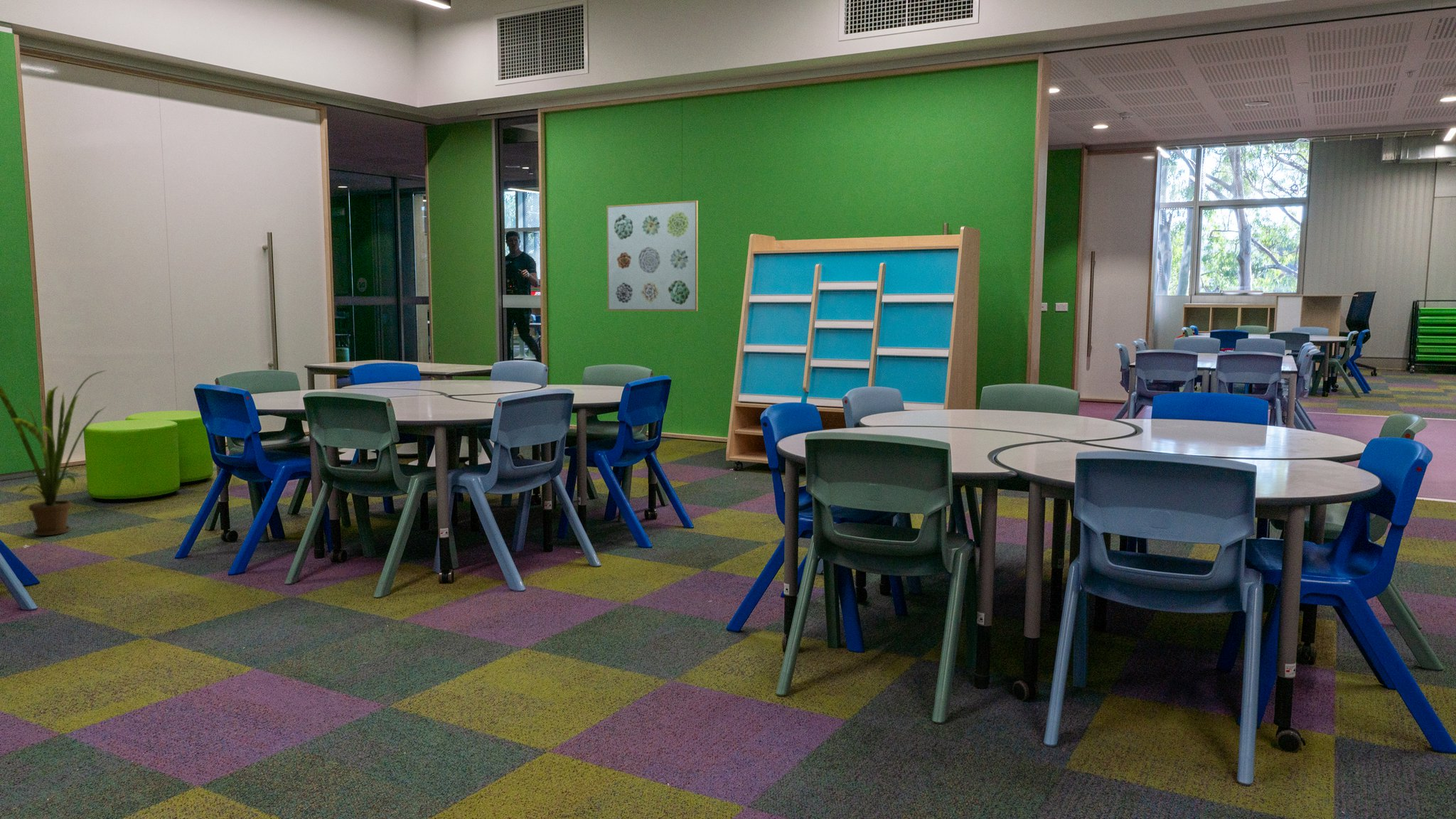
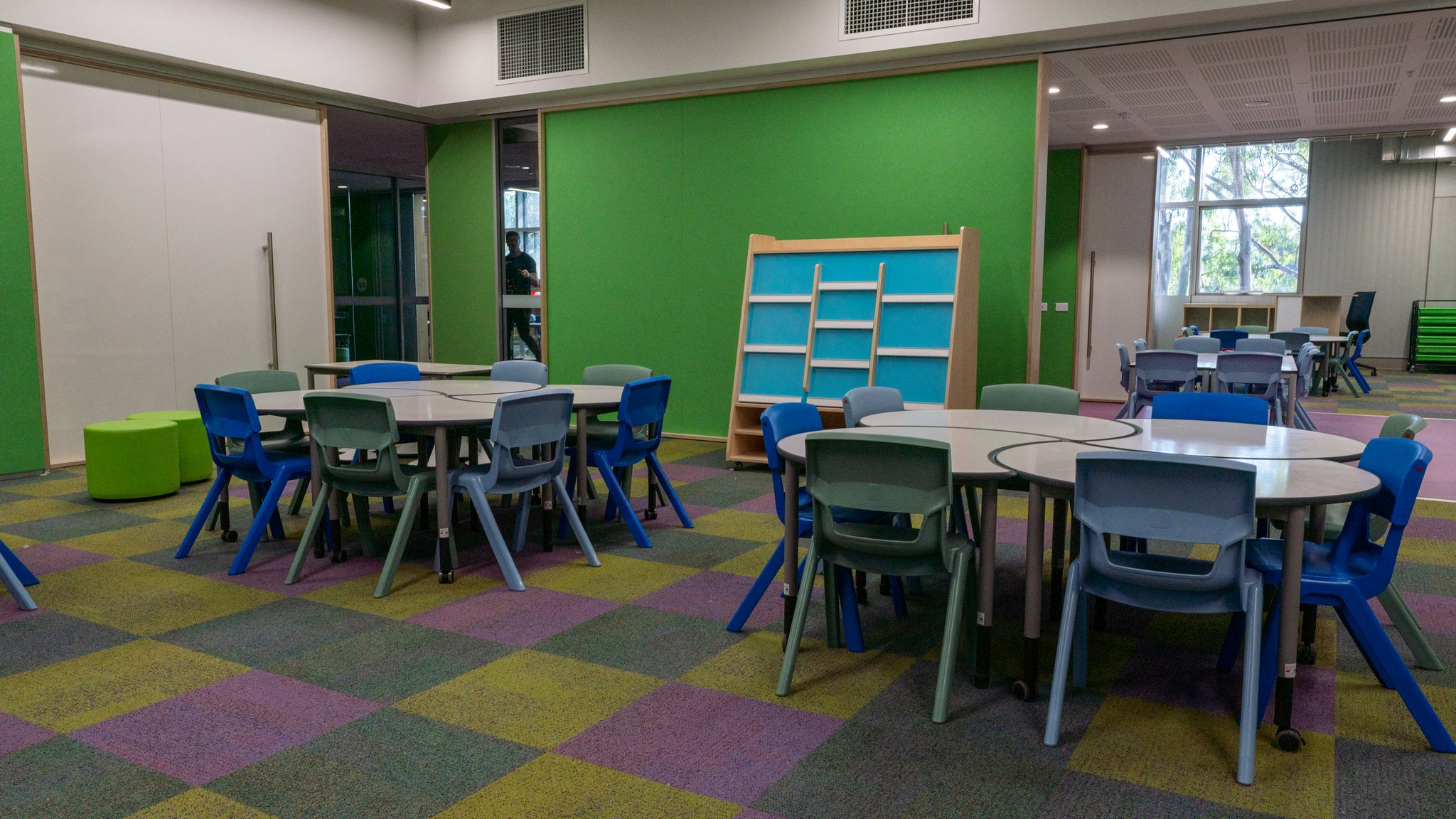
- wall art (651, 257)
- house plant (56, 451)
